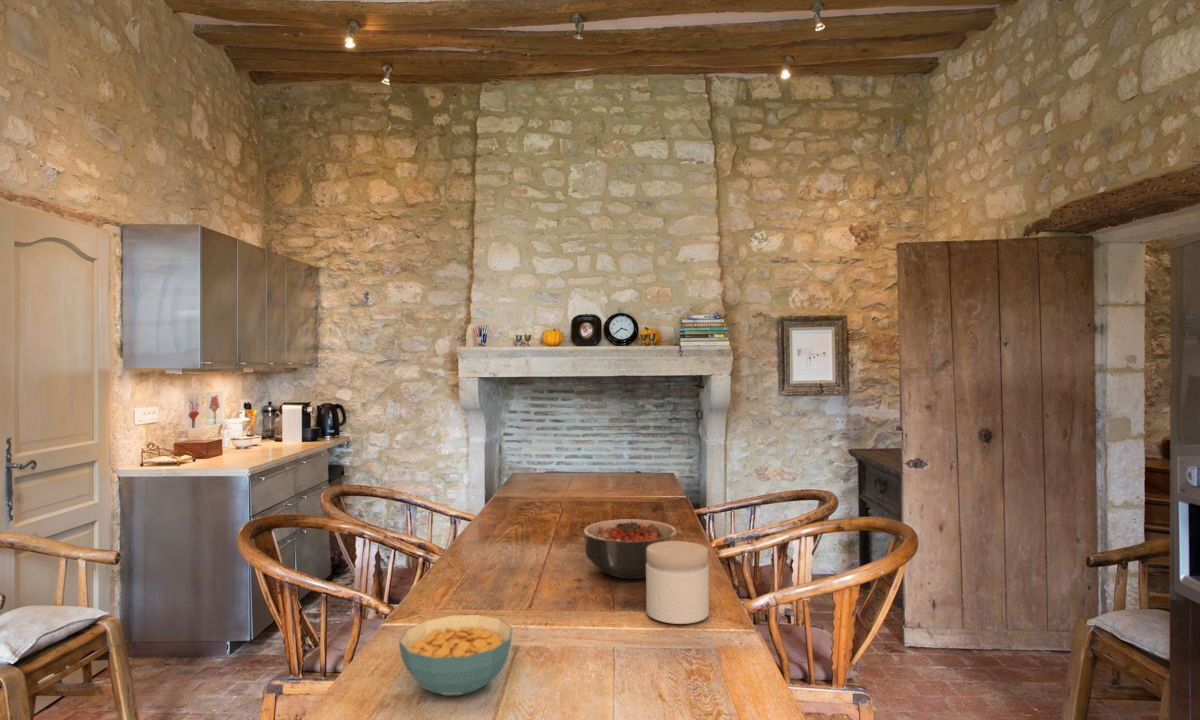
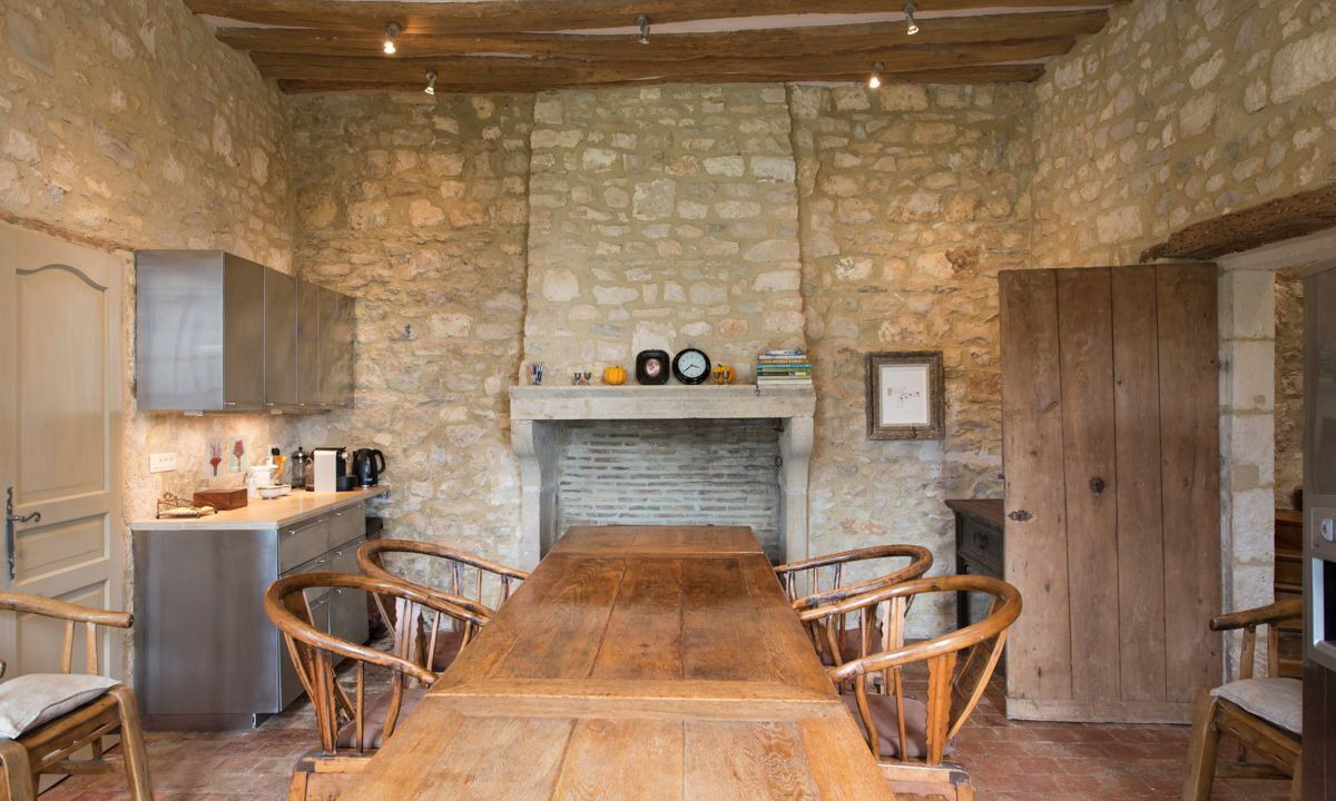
- cereal bowl (457, 661)
- jar (677, 581)
- bowl (630, 548)
